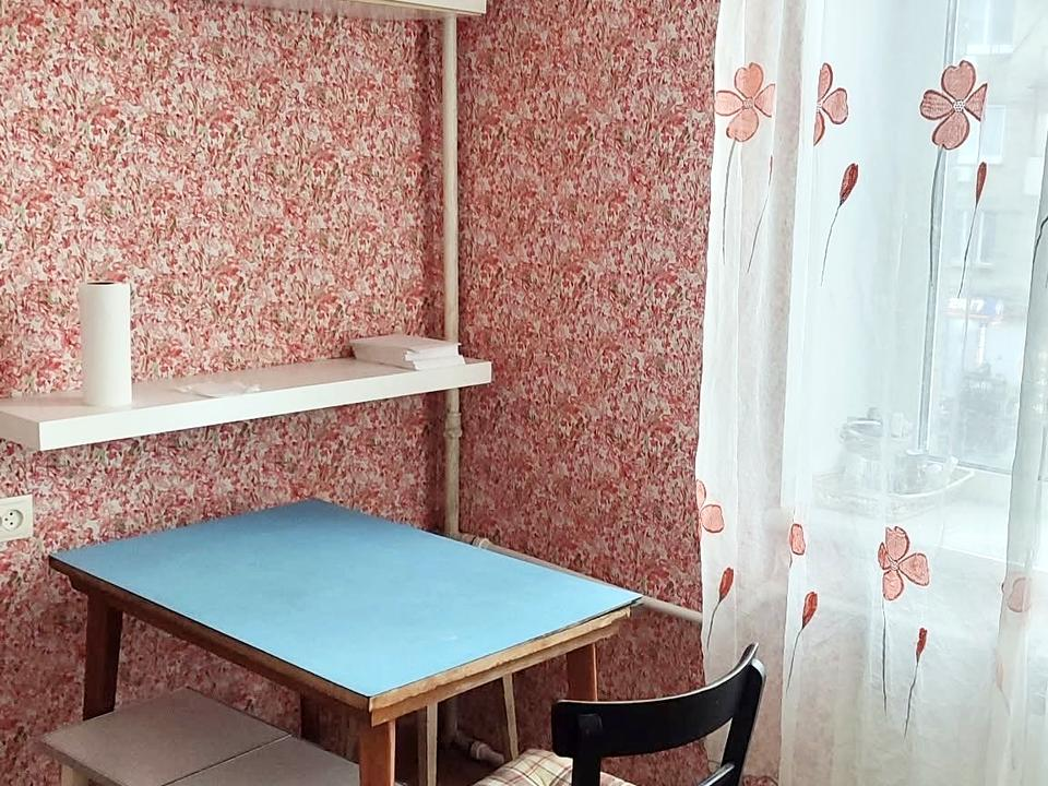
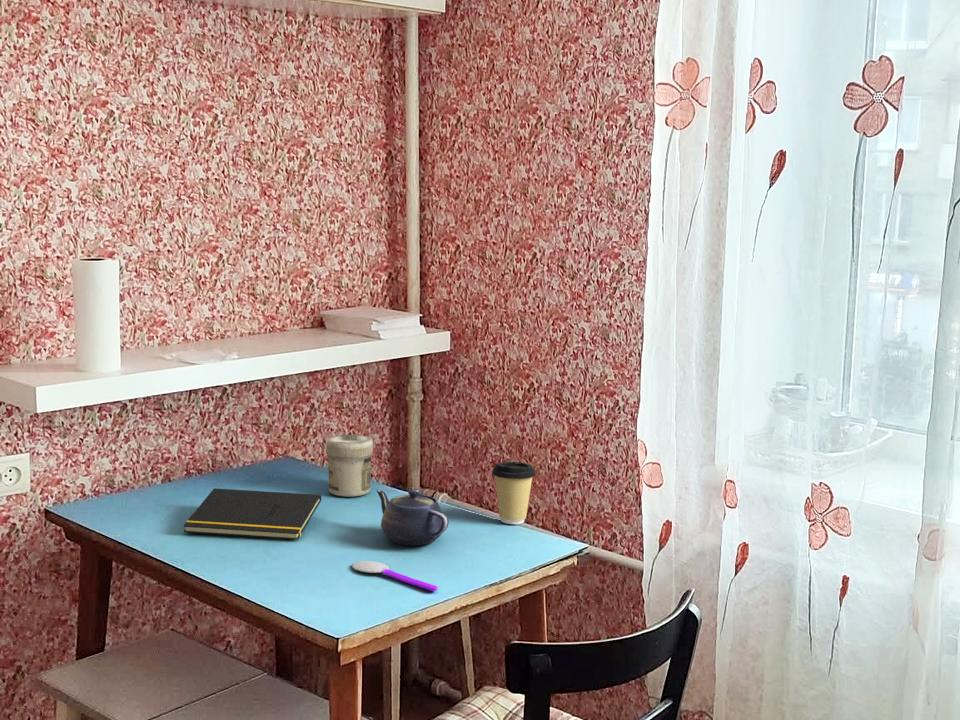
+ spoon (394, 574)
+ teapot (410, 514)
+ notepad (254, 512)
+ coffee cup (513, 492)
+ jar (349, 465)
